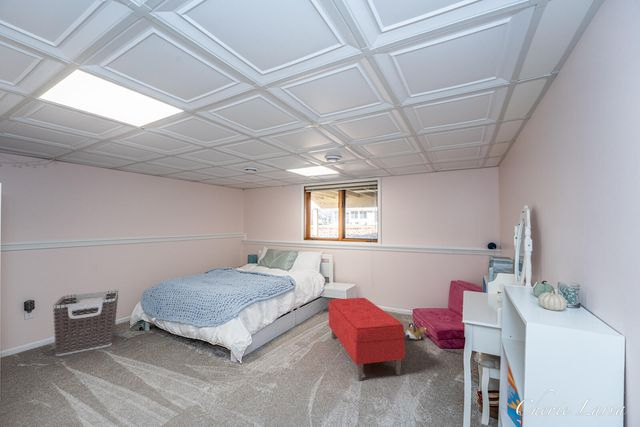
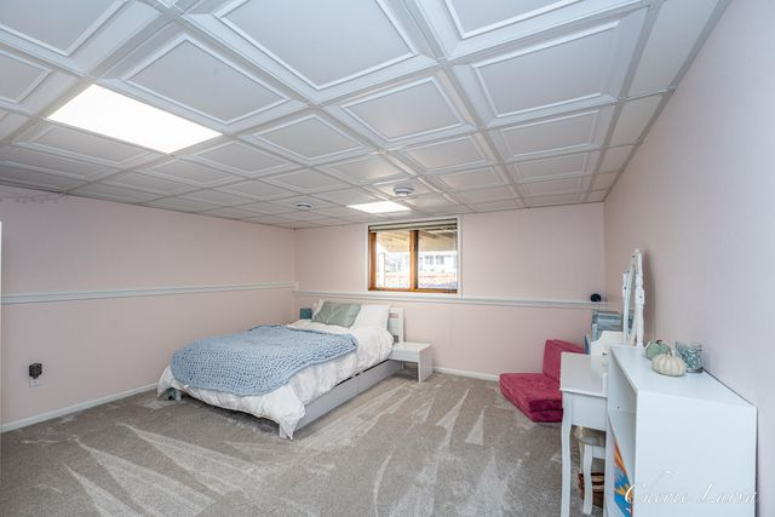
- clothes hamper (88, 320)
- plush toy (415, 331)
- bench (361, 331)
